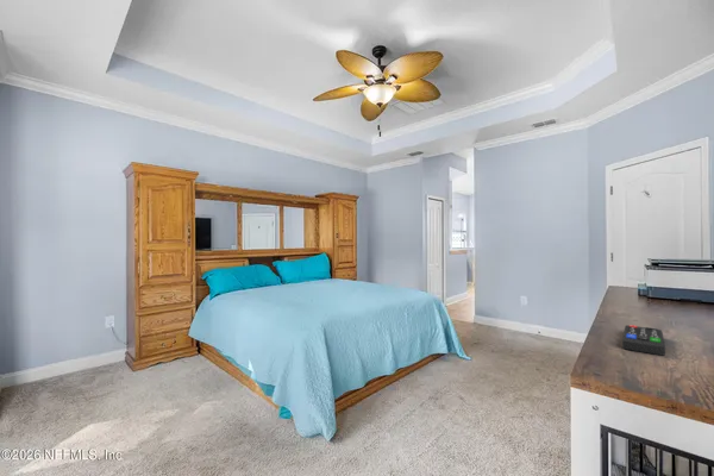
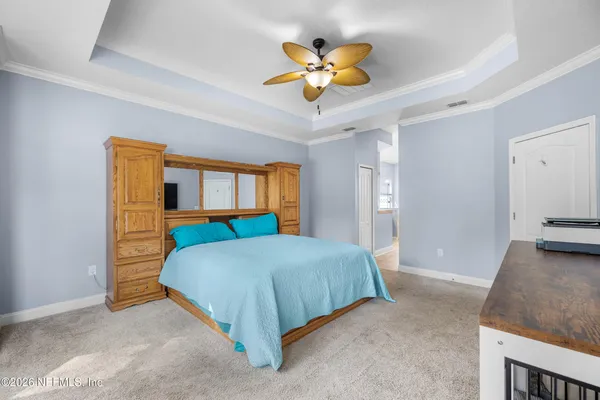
- remote control (643, 338)
